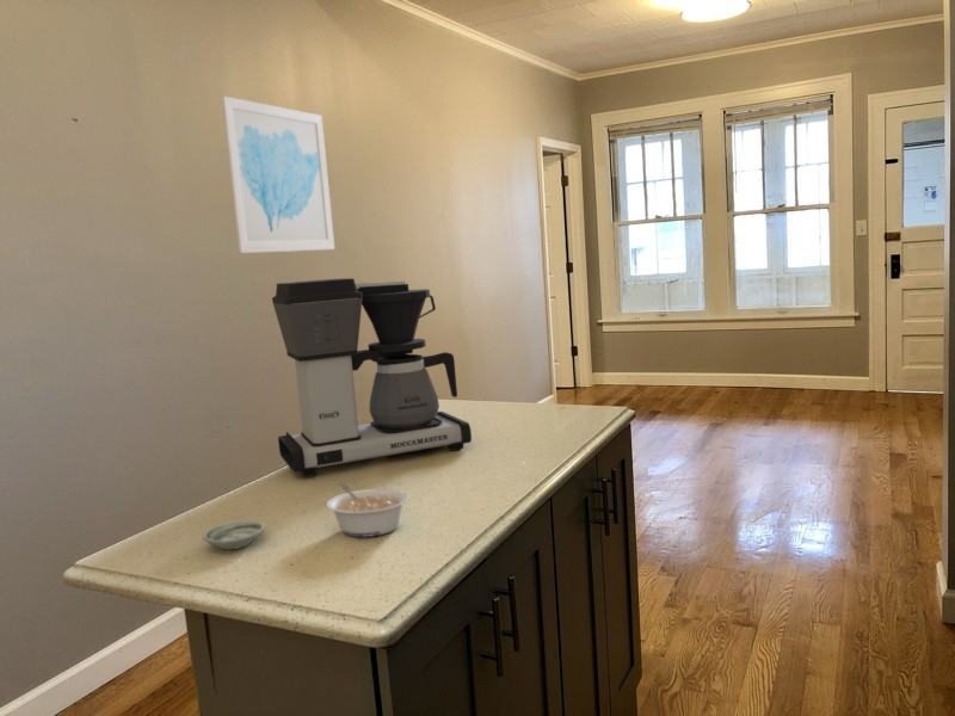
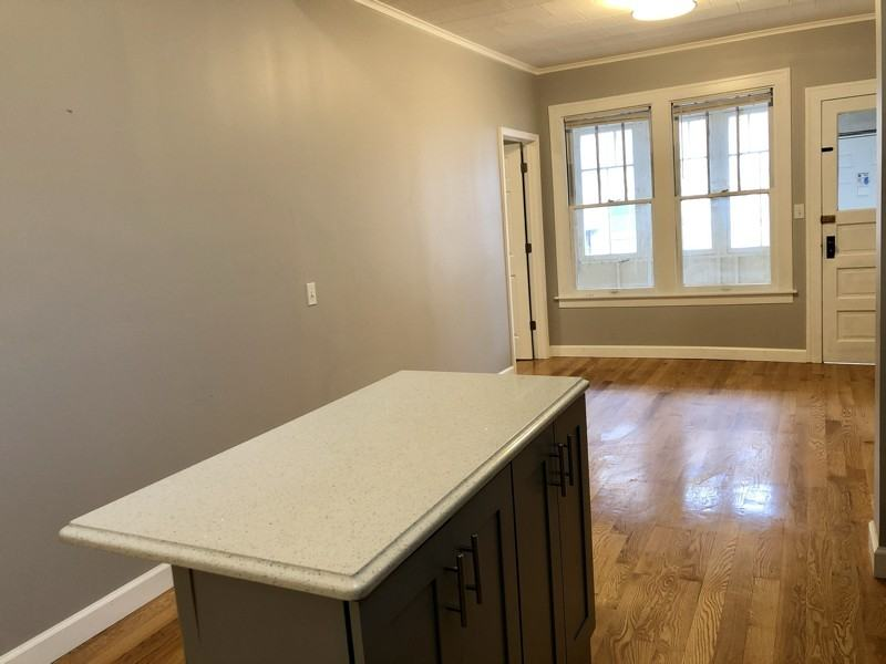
- saucer (234, 536)
- legume (364, 511)
- wall art (283, 179)
- coffee maker (372, 360)
